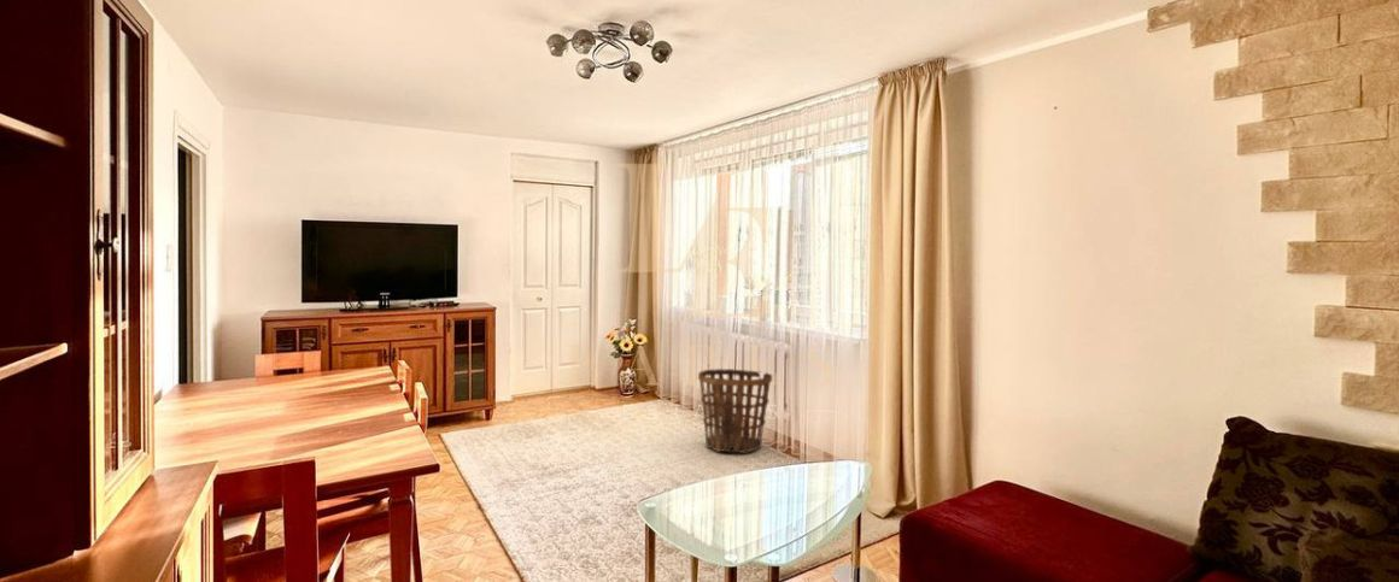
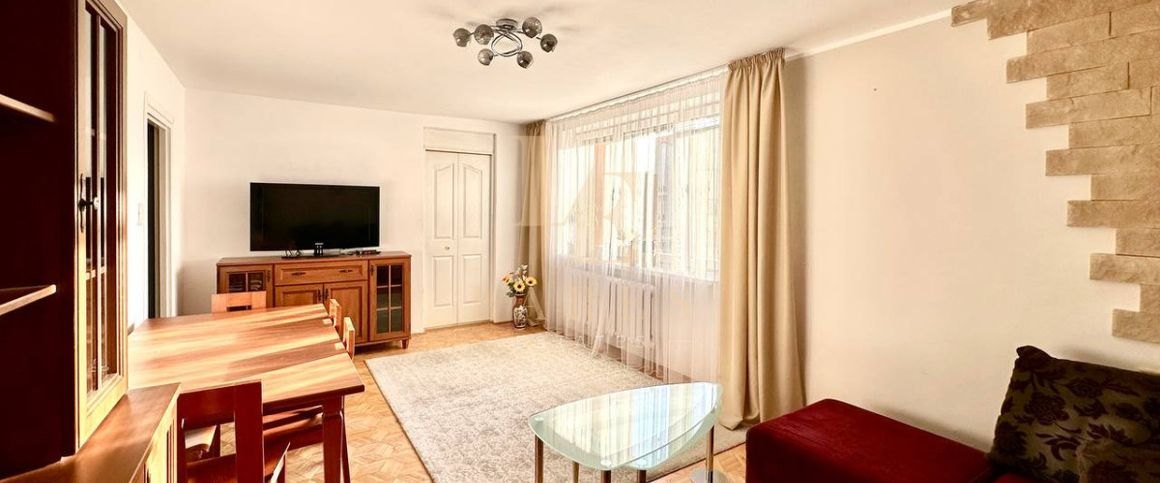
- basket (736, 408)
